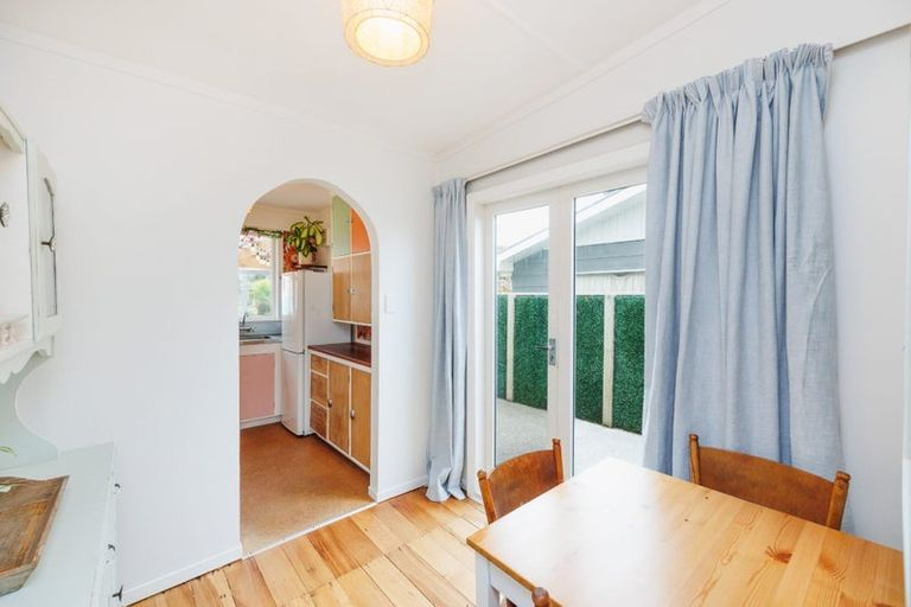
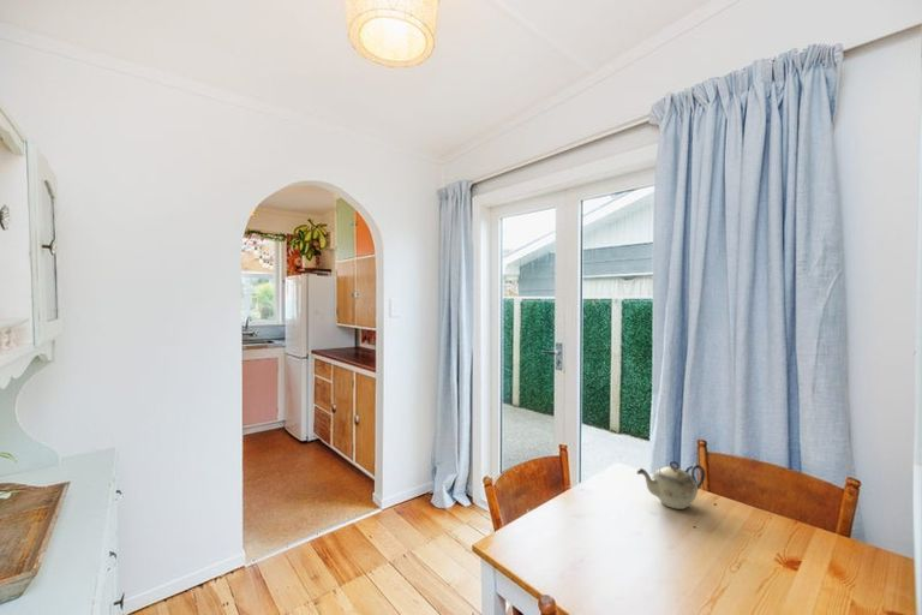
+ teapot (670, 482)
